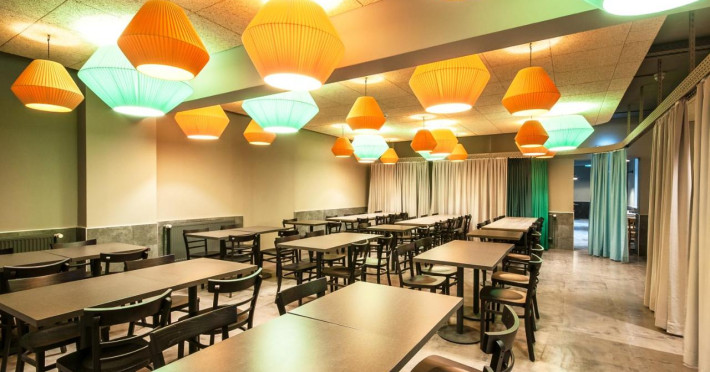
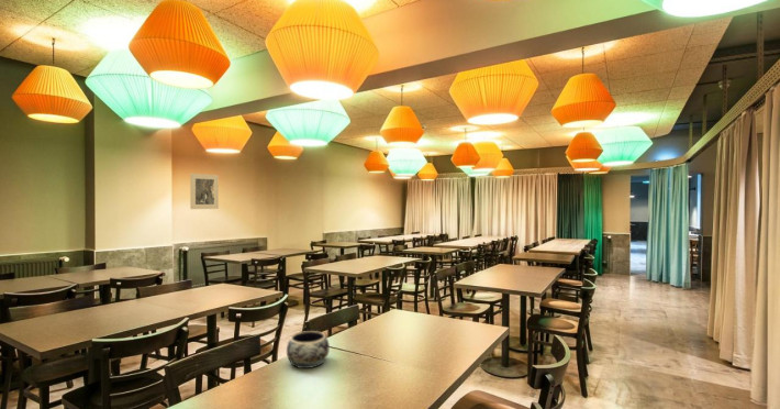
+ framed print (204, 191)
+ decorative bowl (308, 349)
